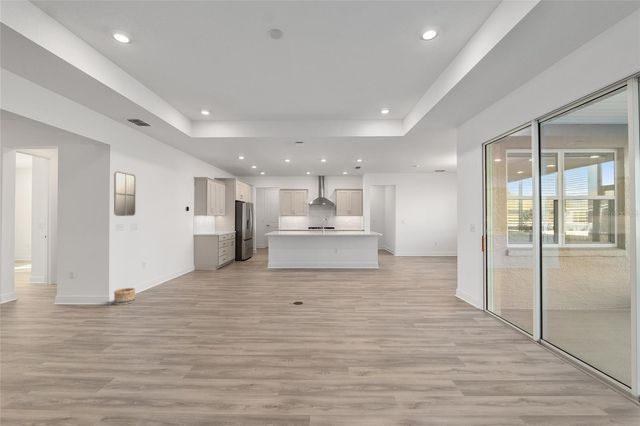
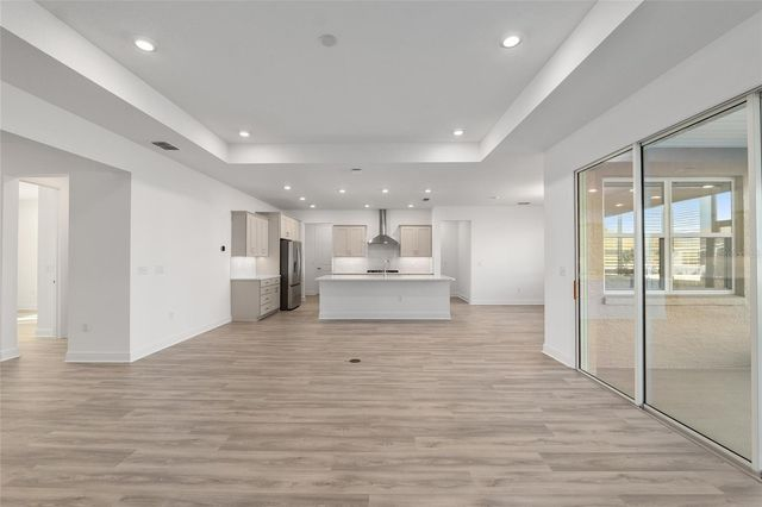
- basket (124, 296)
- home mirror (125, 194)
